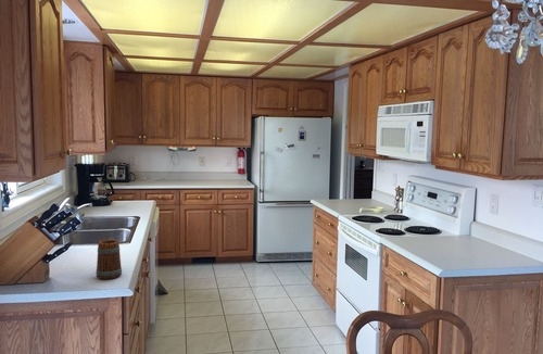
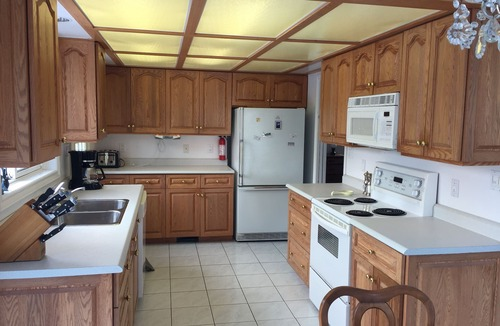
- mug (110, 256)
